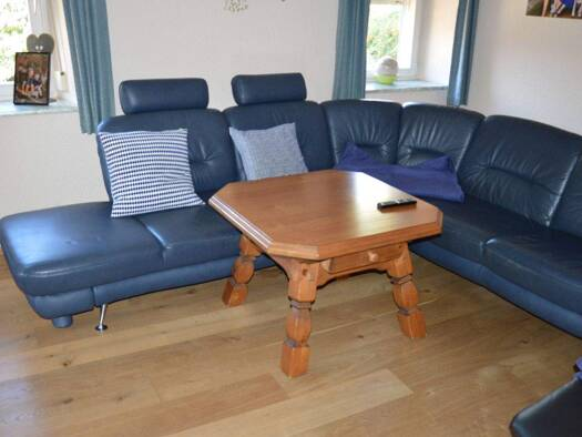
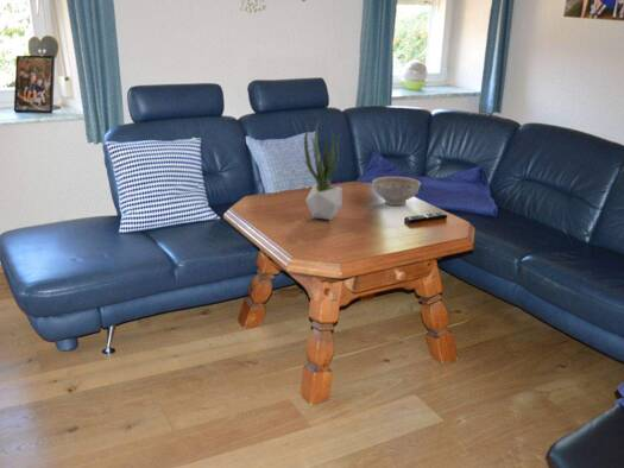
+ potted plant (321, 171)
+ decorative bowl (396, 191)
